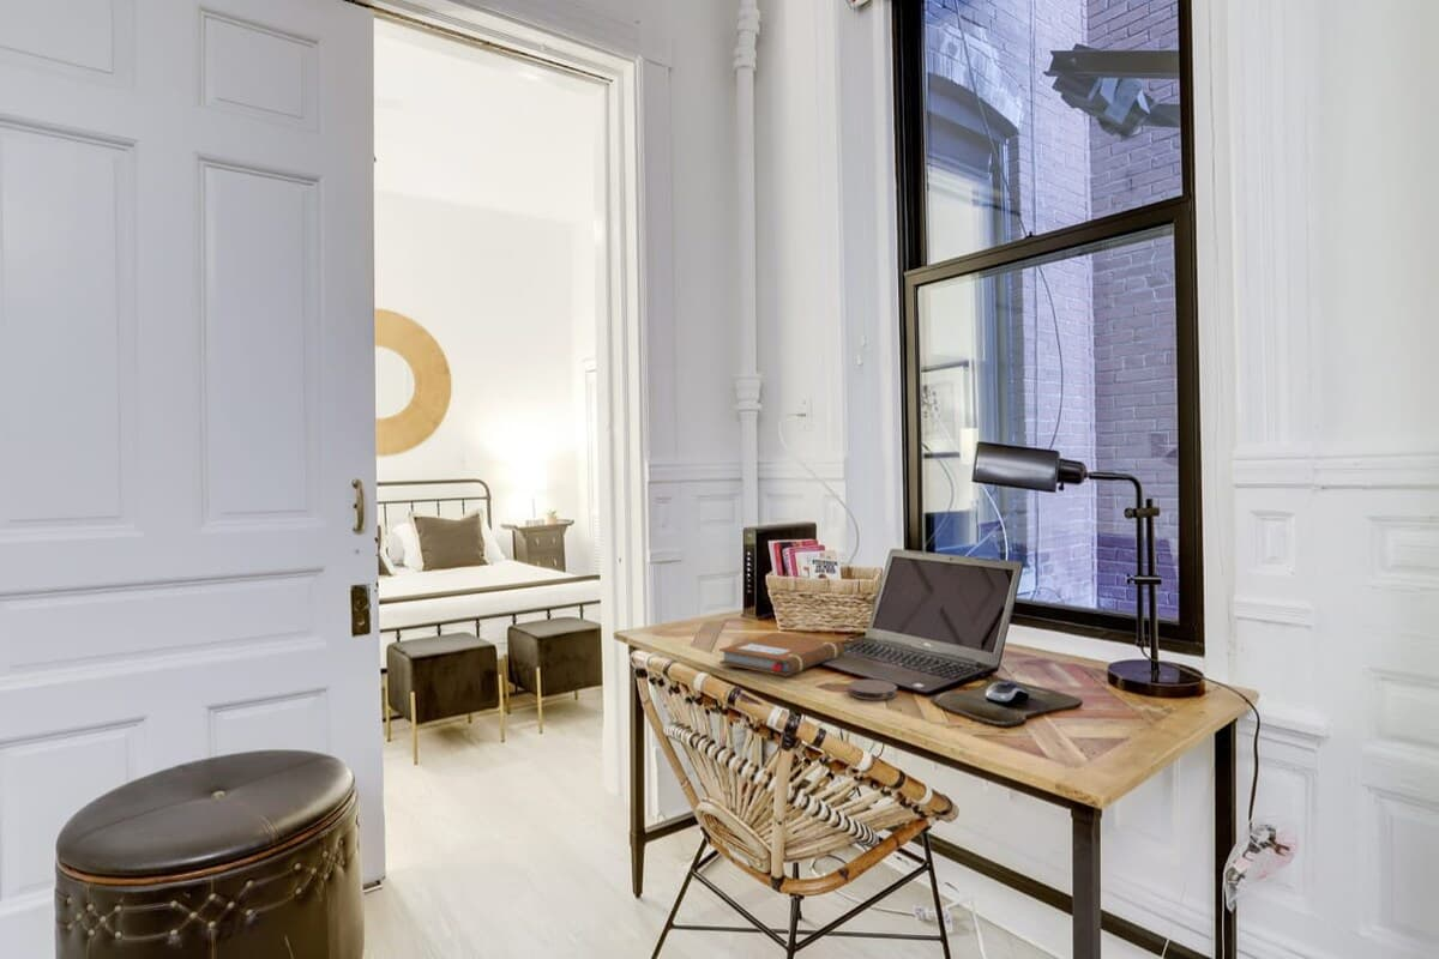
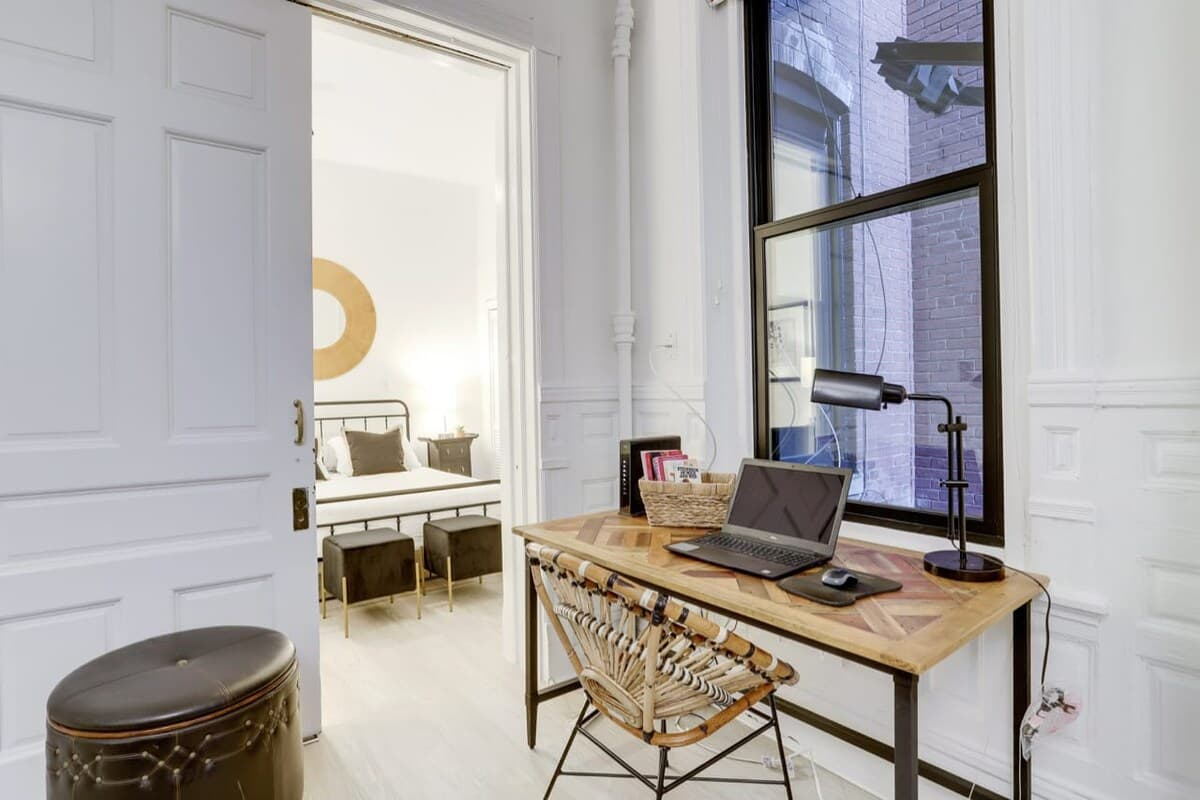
- notebook (781, 652)
- coaster (872, 689)
